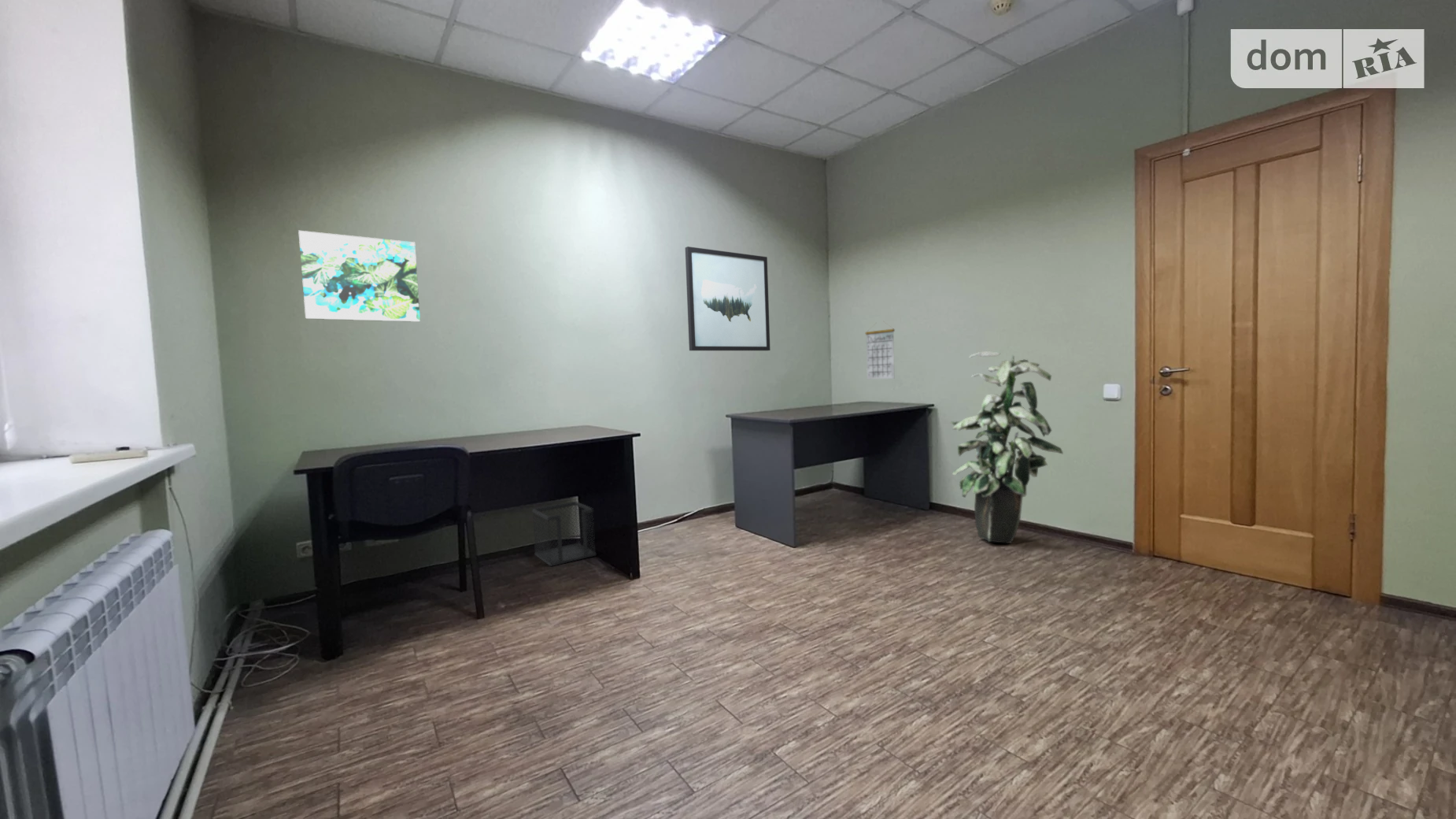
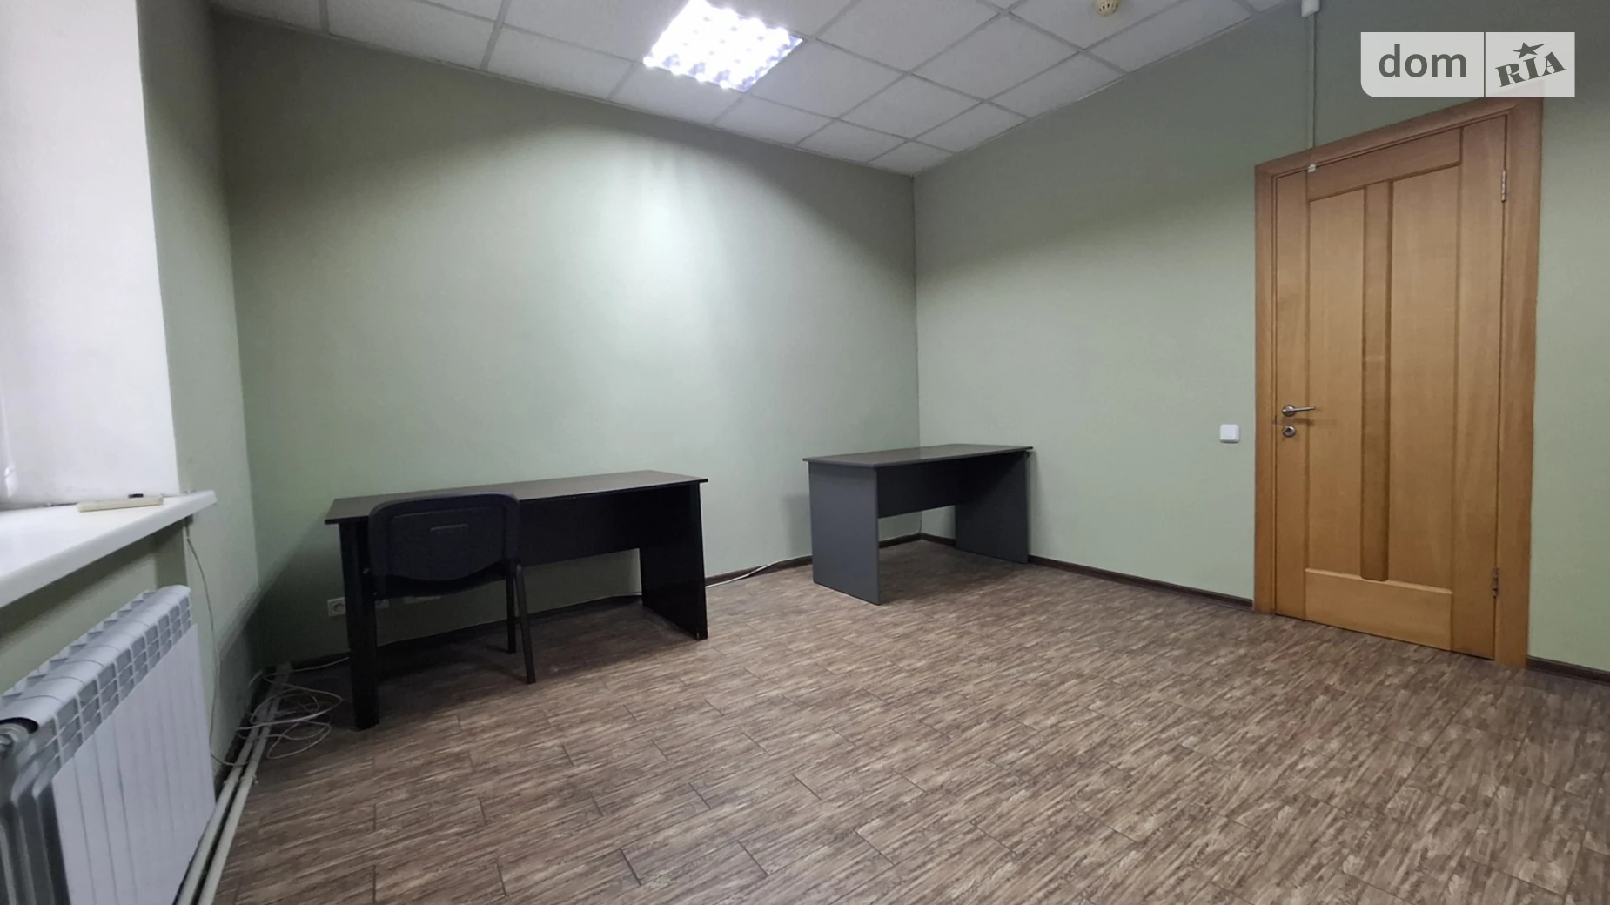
- wastebasket (563, 532)
- wall art (730, 302)
- indoor plant (998, 446)
- calendar (880, 349)
- wall art (362, 279)
